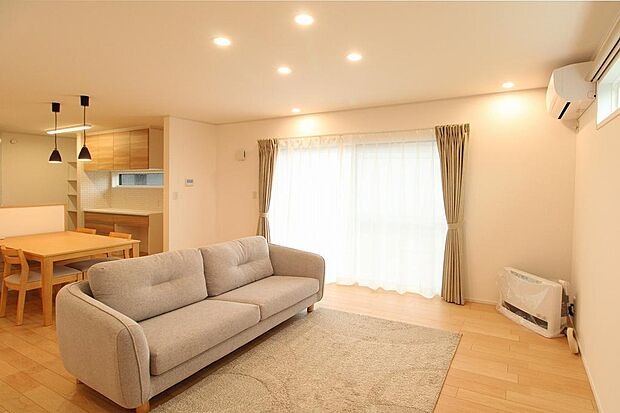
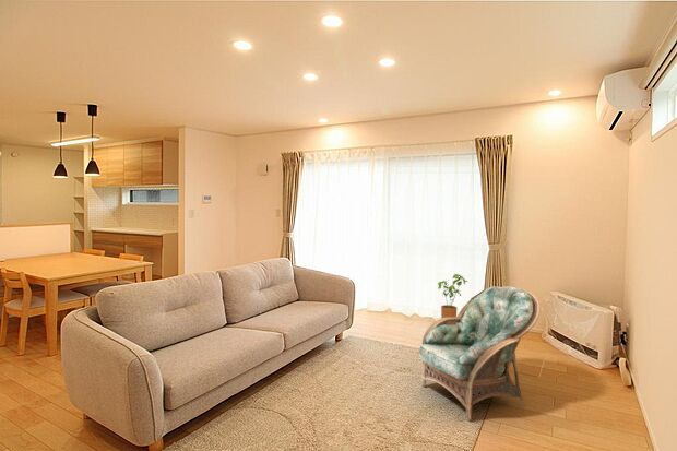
+ armchair (477, 342)
+ house plant (450, 297)
